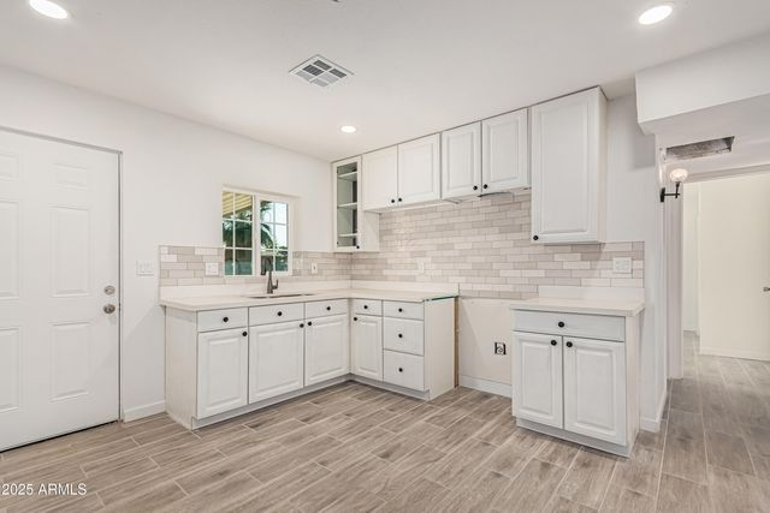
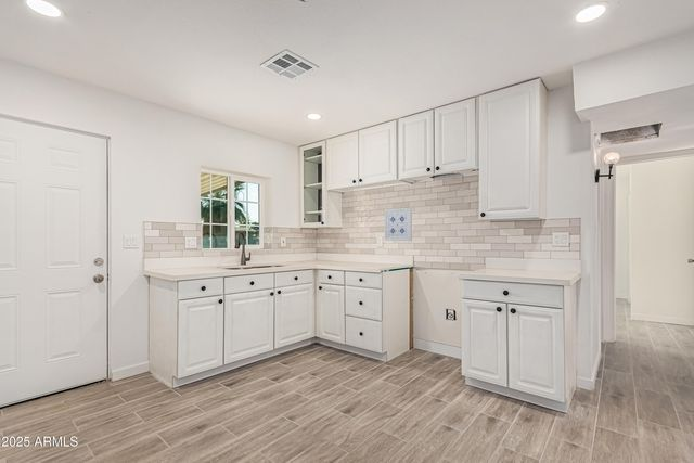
+ wall art (397, 224)
